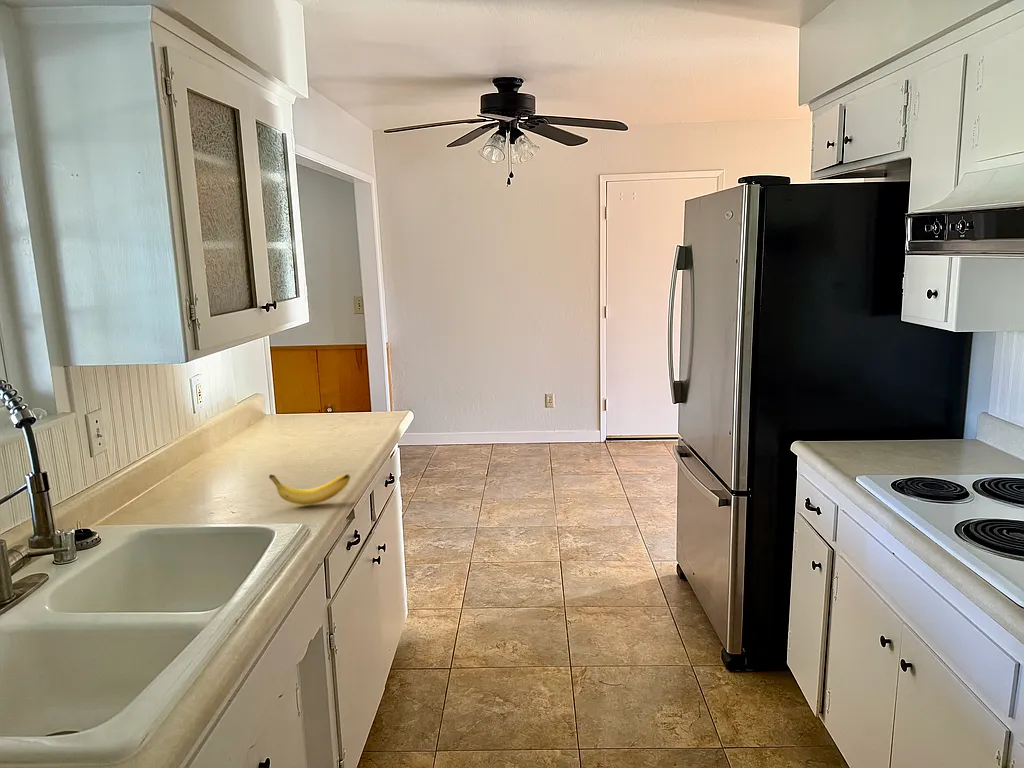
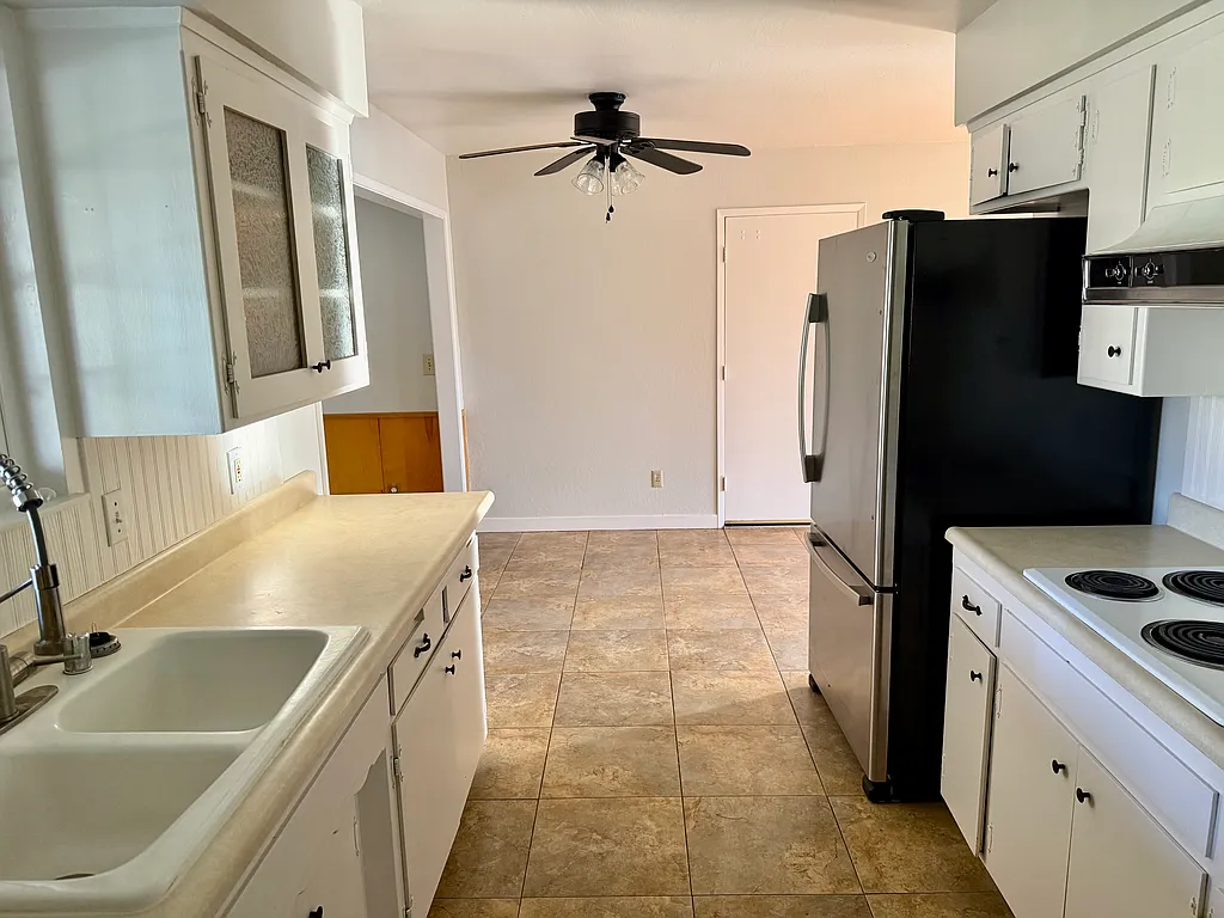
- banana (311, 489)
